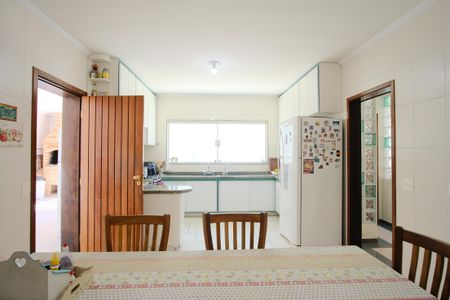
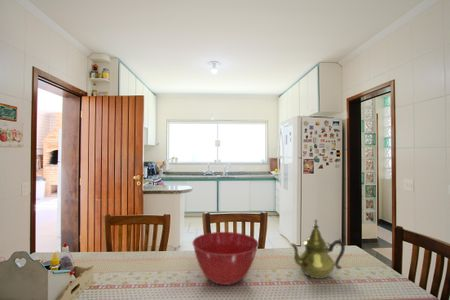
+ teapot (317, 246)
+ mixing bowl (225, 259)
